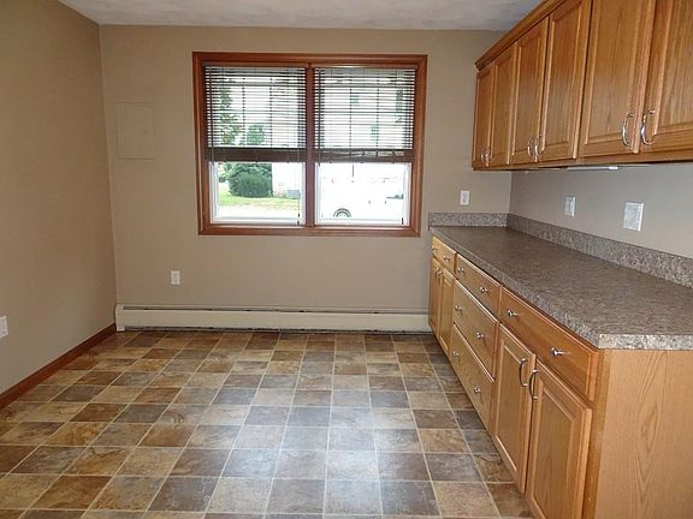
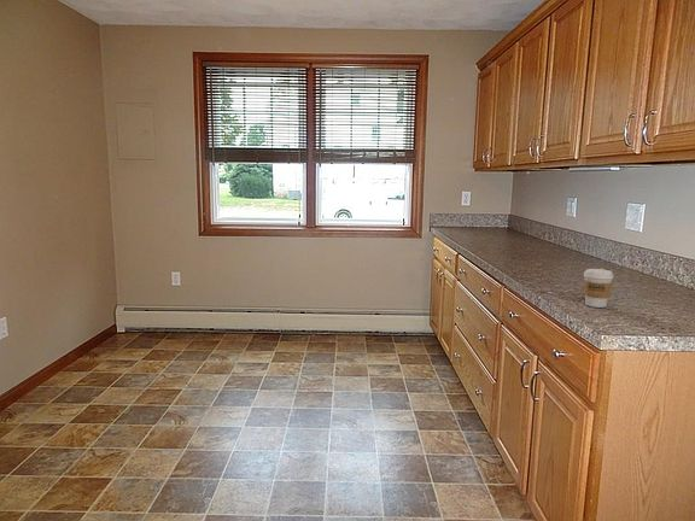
+ coffee cup (596, 287)
